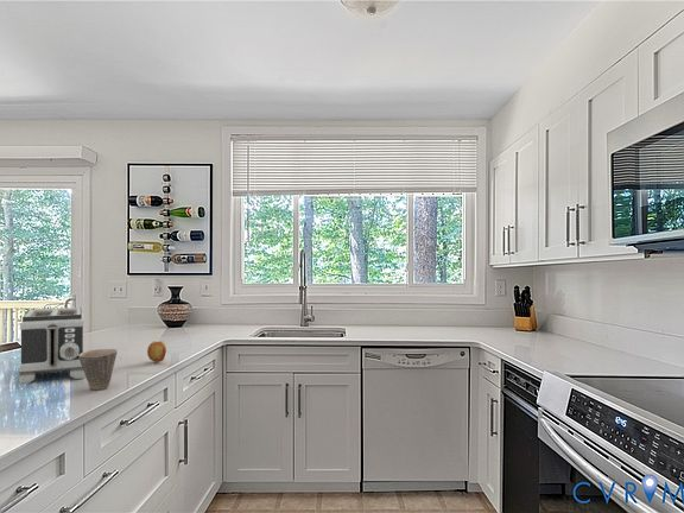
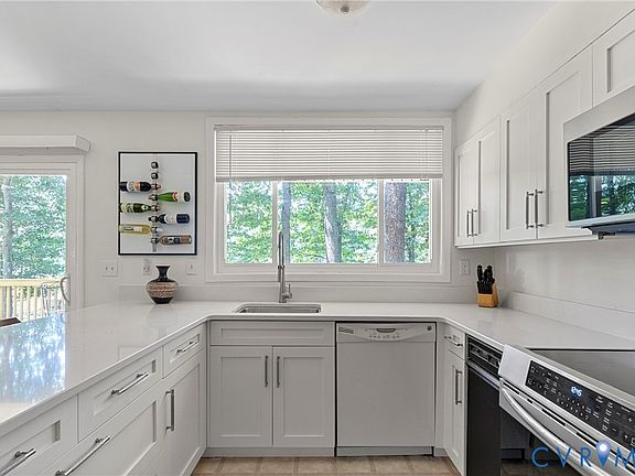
- fruit (156, 352)
- cup (97, 369)
- toaster (53, 343)
